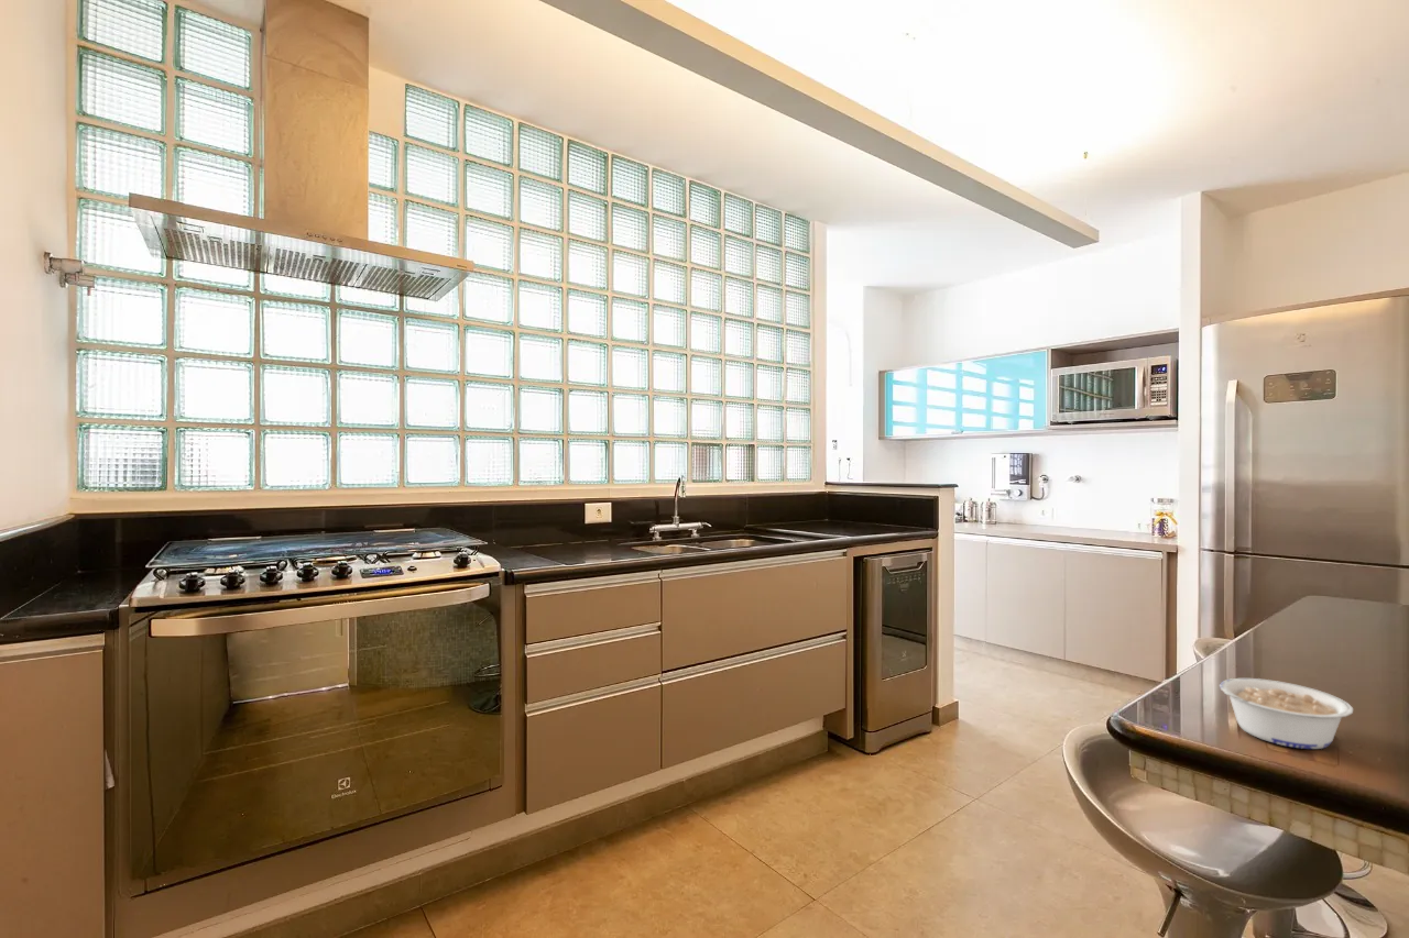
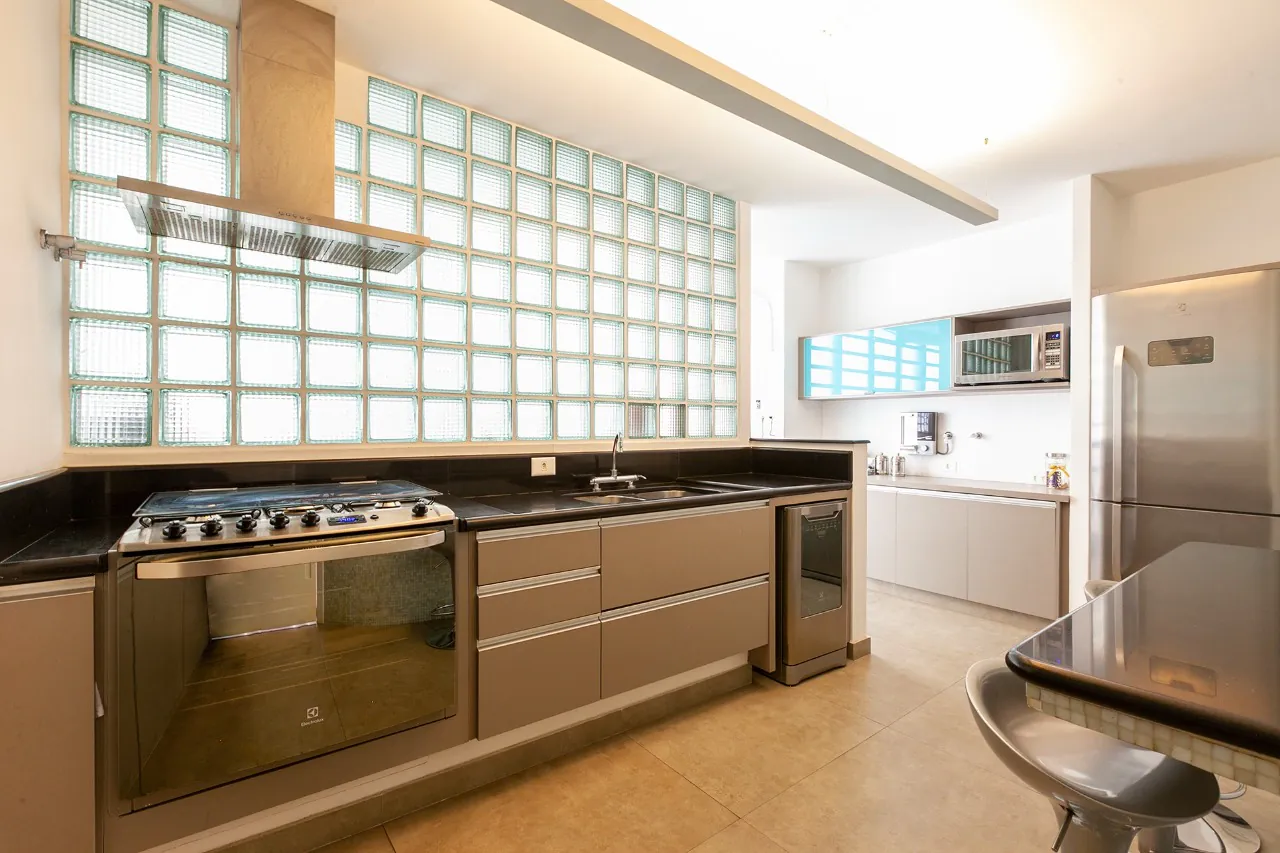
- legume (1282, 711)
